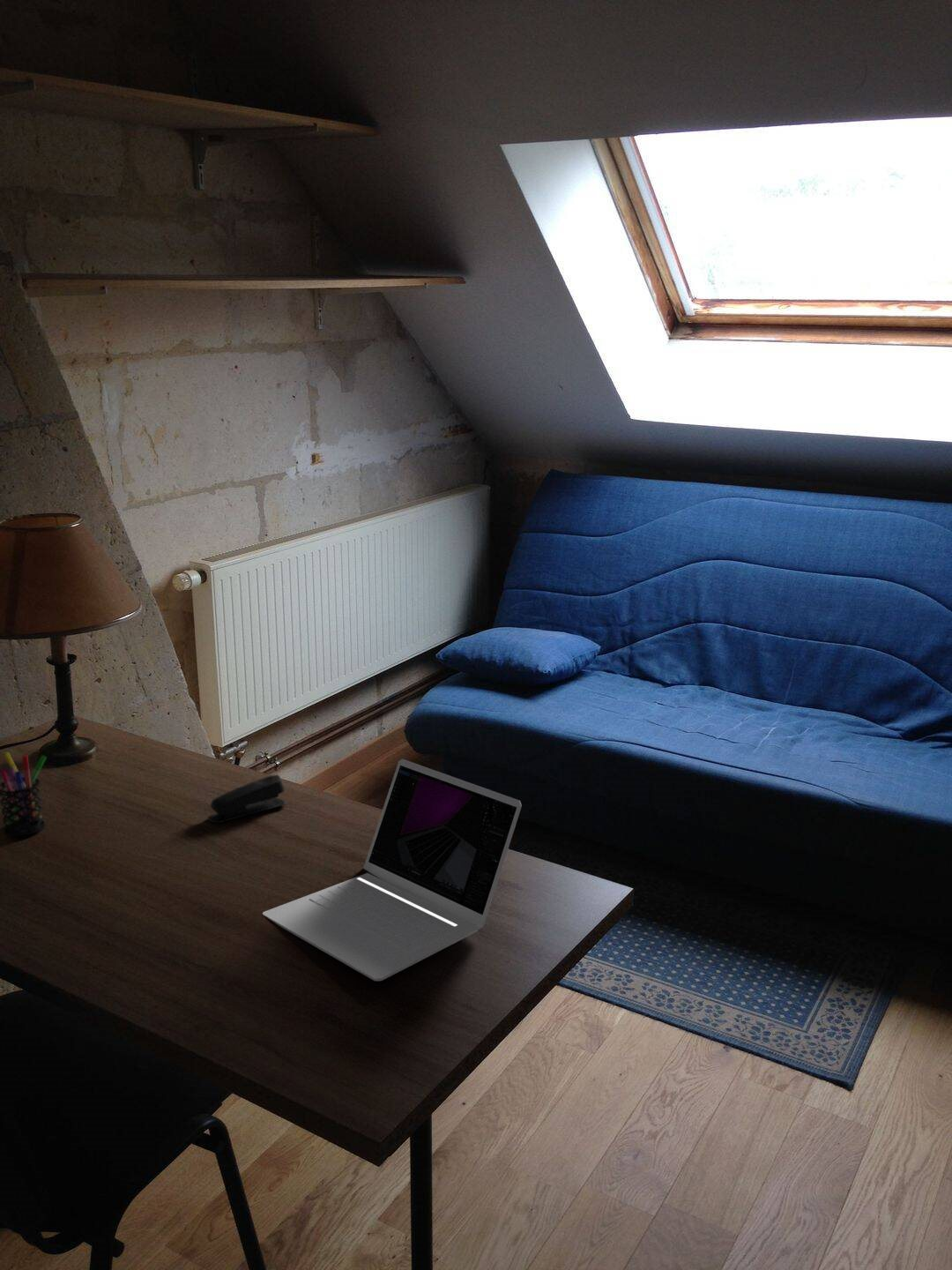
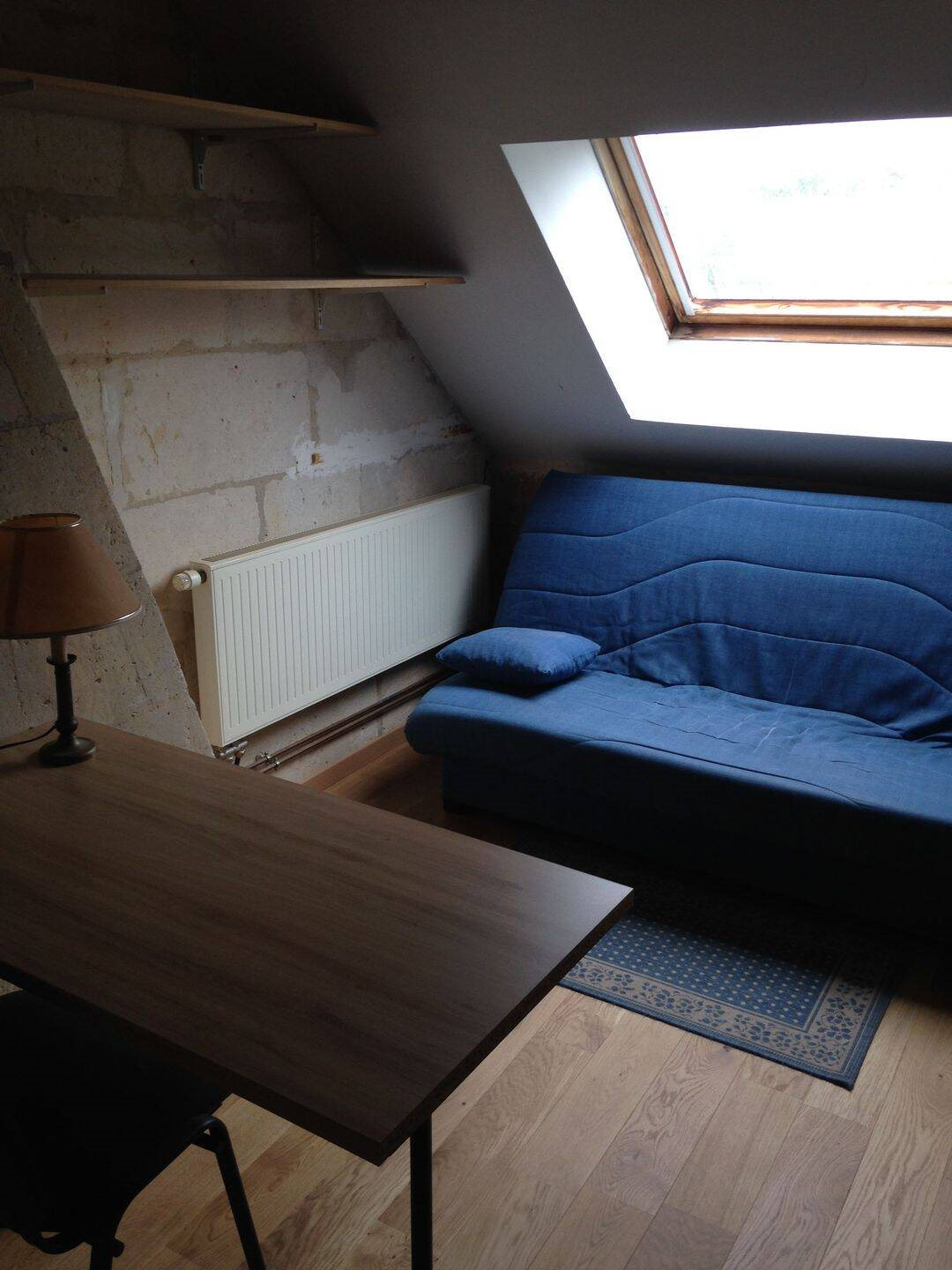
- laptop (390, 853)
- stapler (247, 797)
- pen holder (25, 788)
